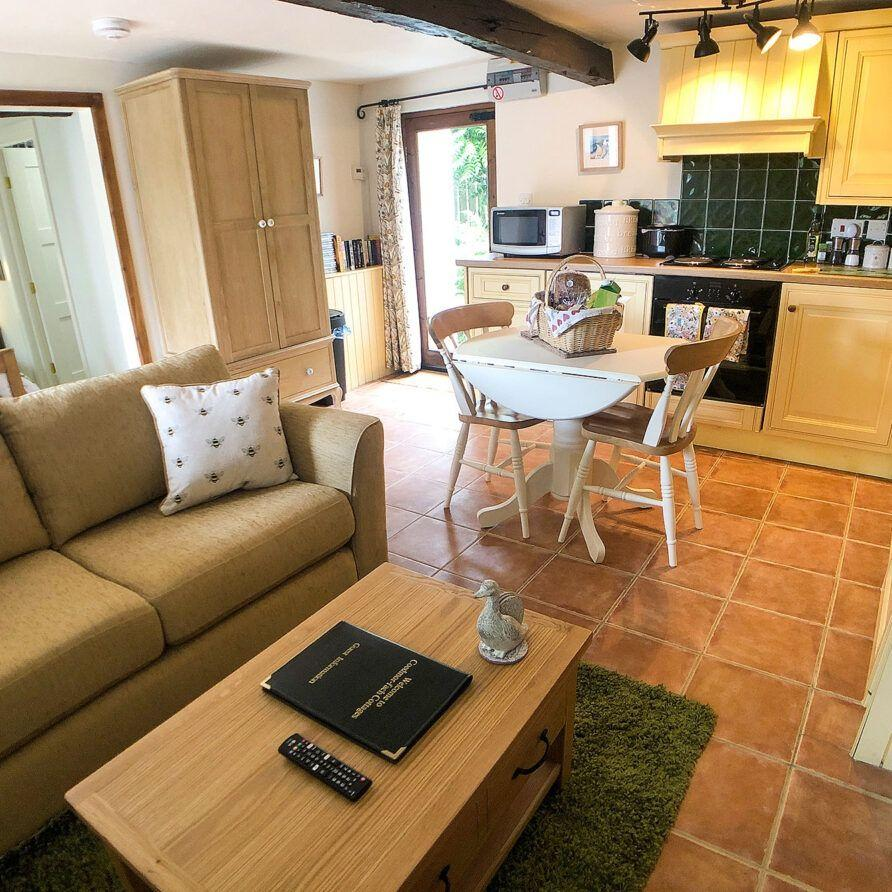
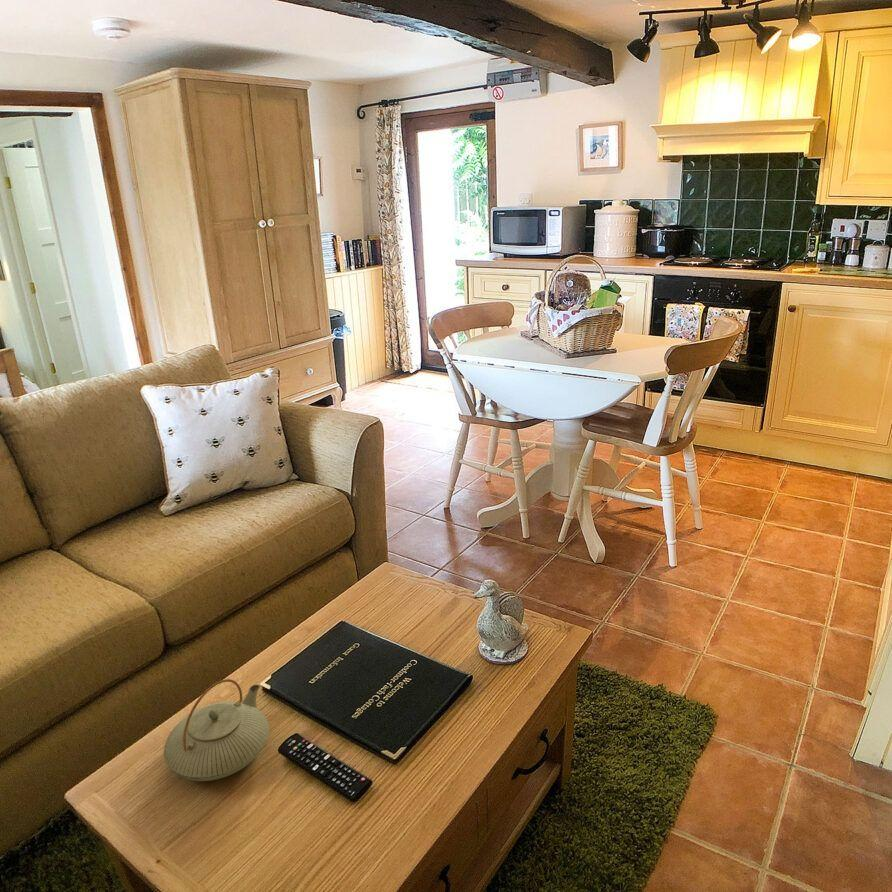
+ teapot (219, 715)
